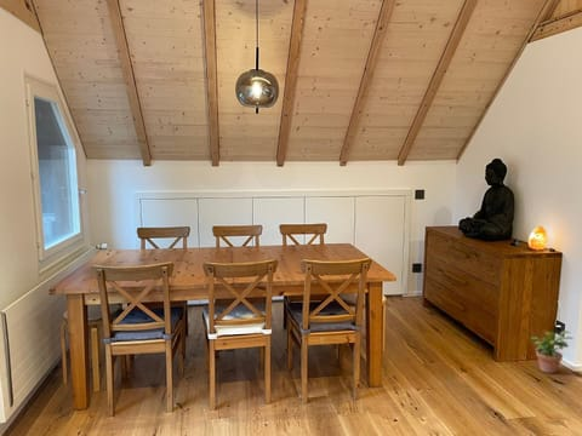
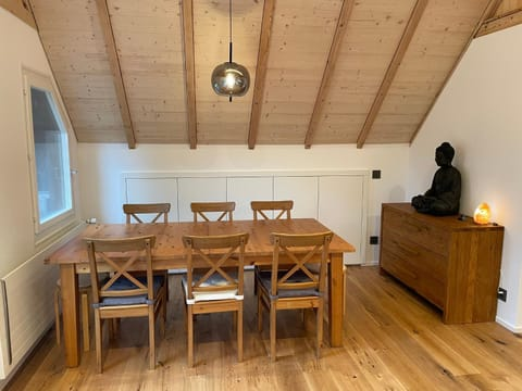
- potted plant (549, 348)
